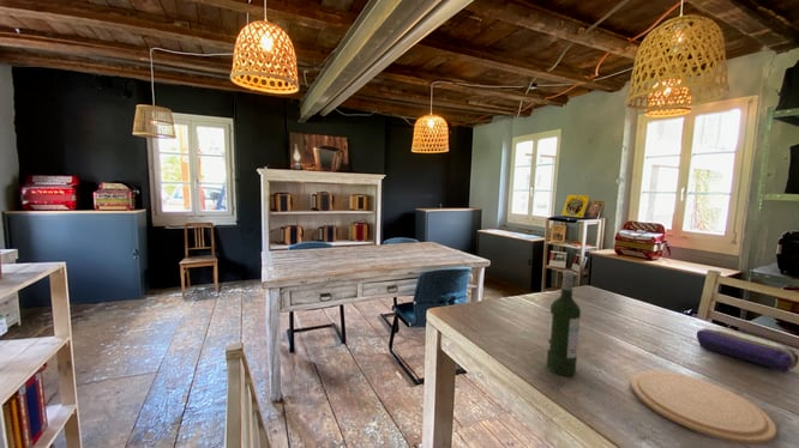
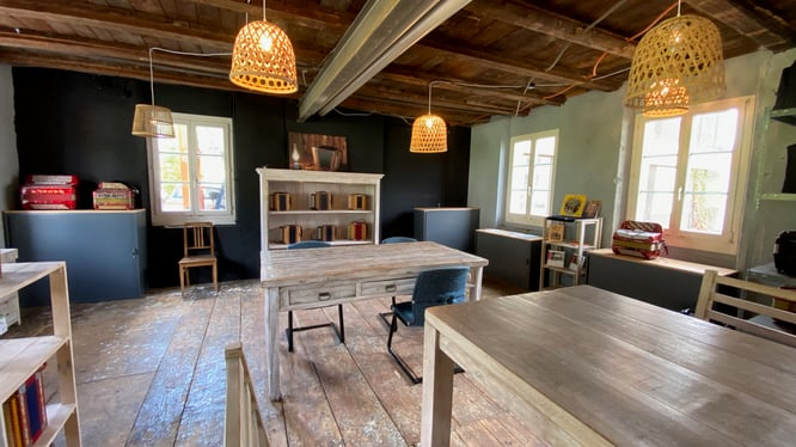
- plate (695, 400)
- pencil case (743, 346)
- wine bottle (564, 320)
